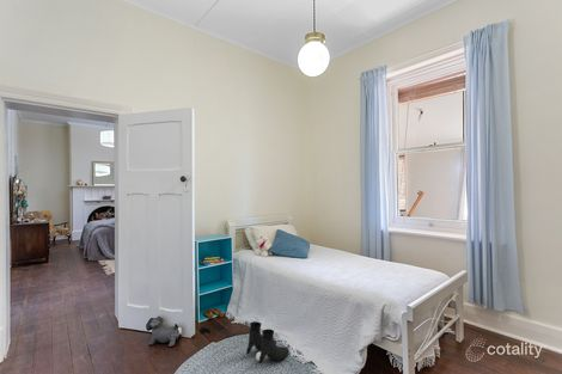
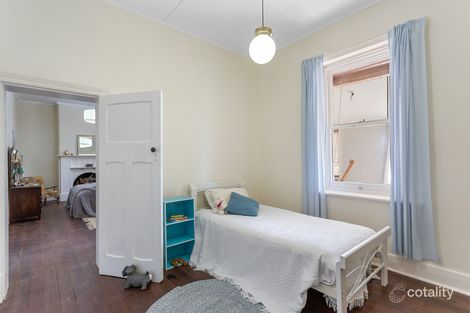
- boots (268, 338)
